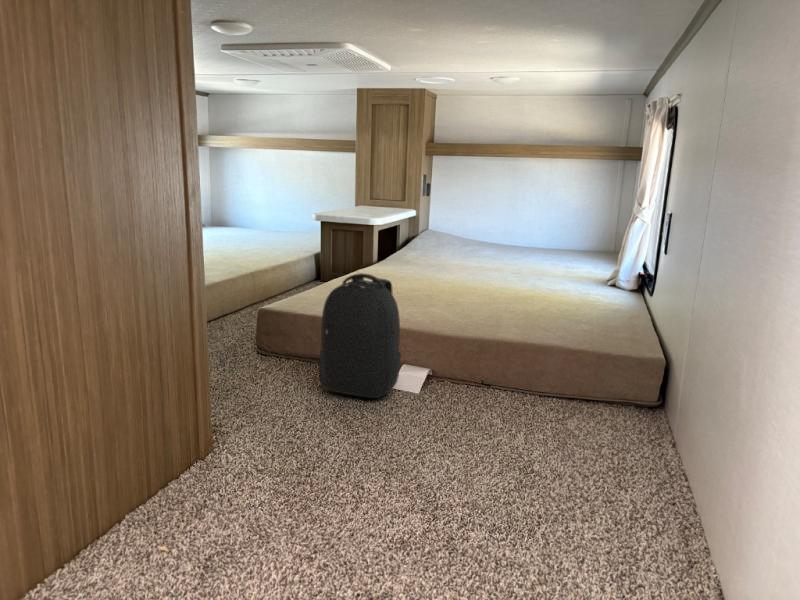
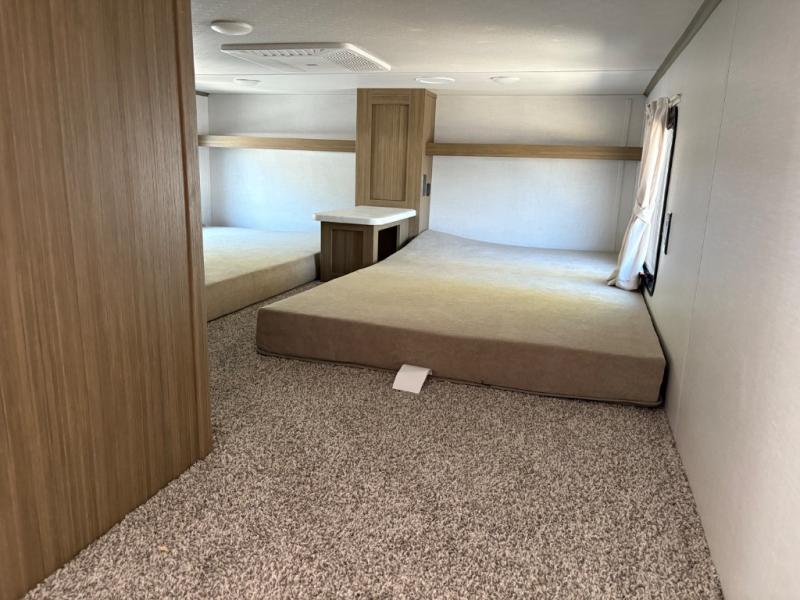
- backpack (362, 332)
